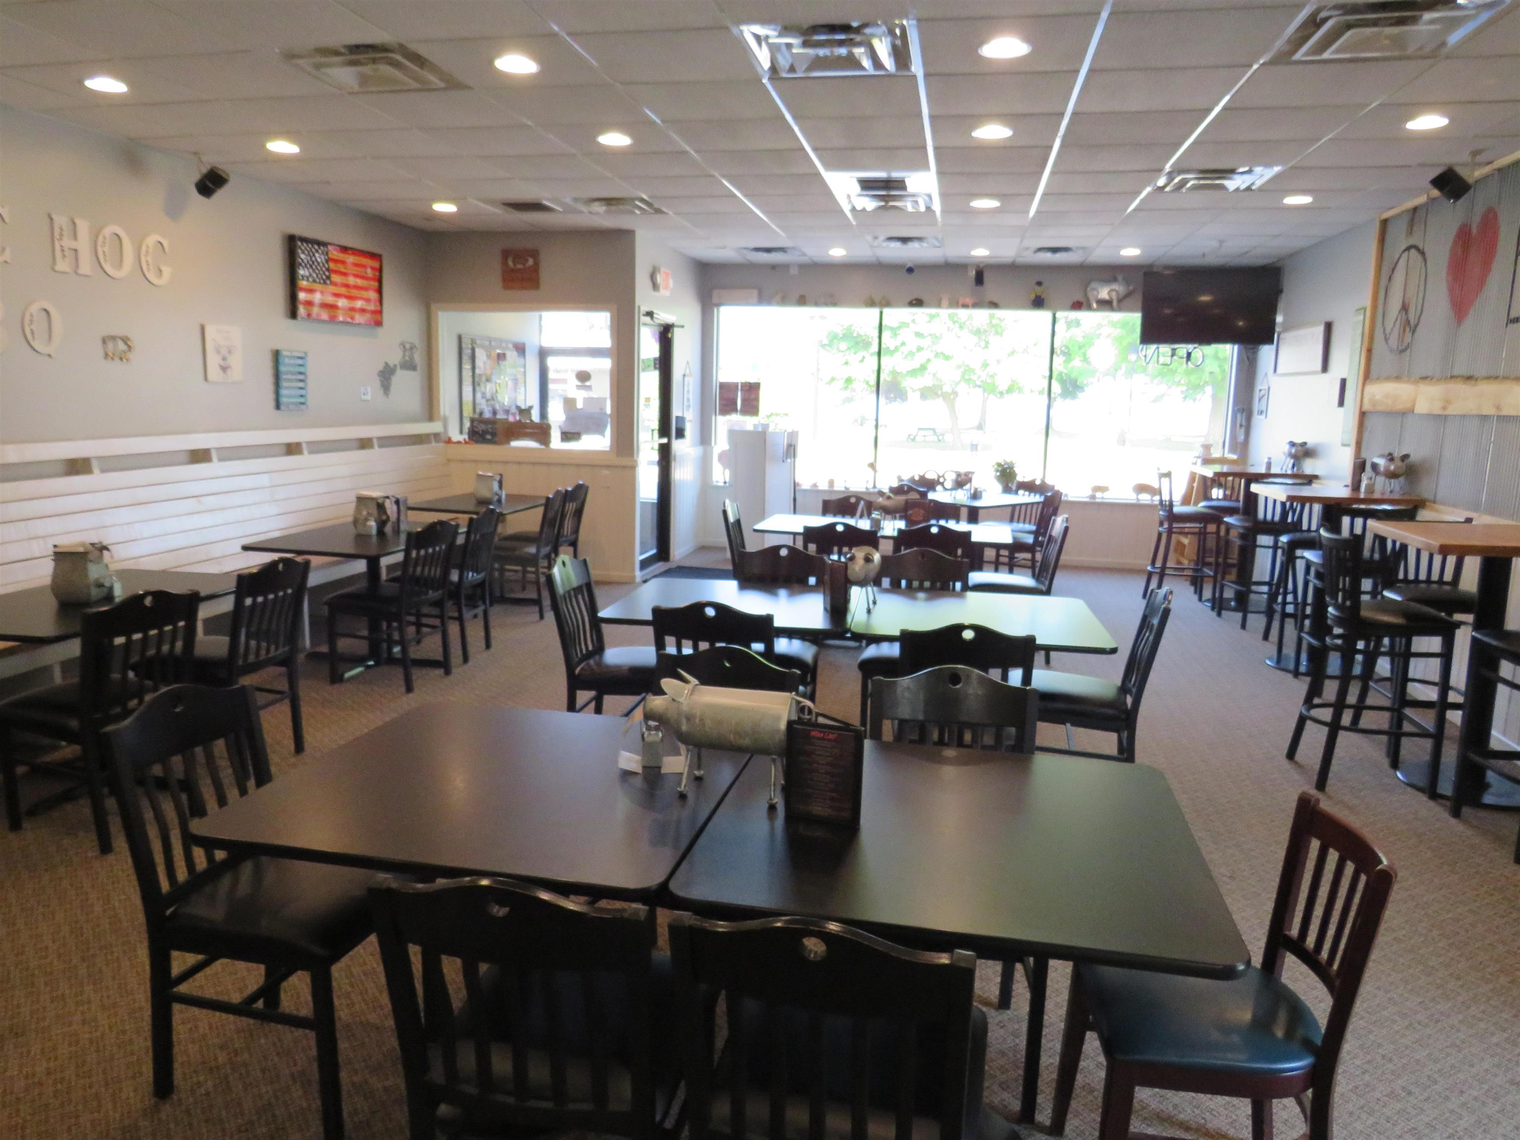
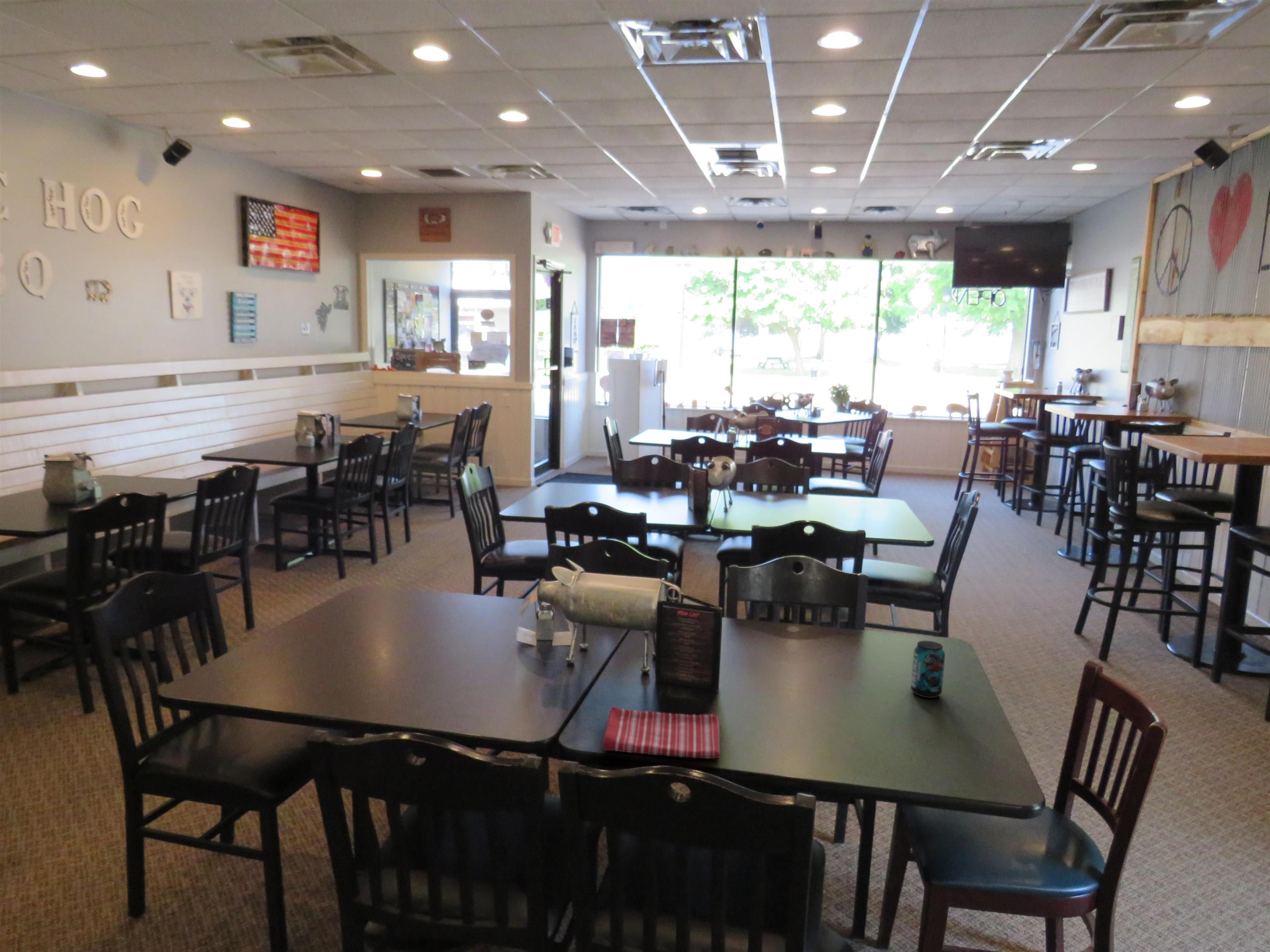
+ beverage can (928, 669)
+ dish towel (662, 731)
